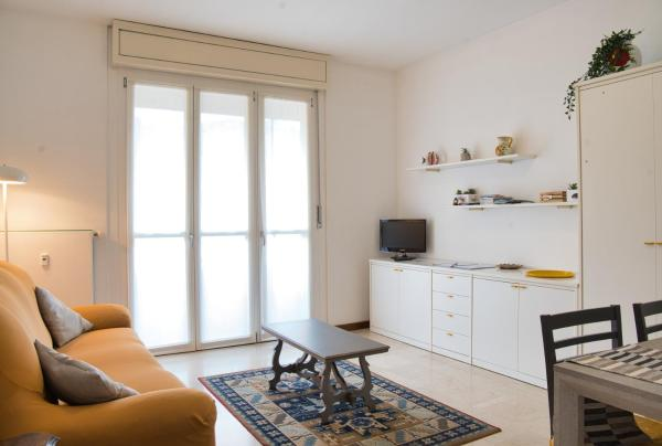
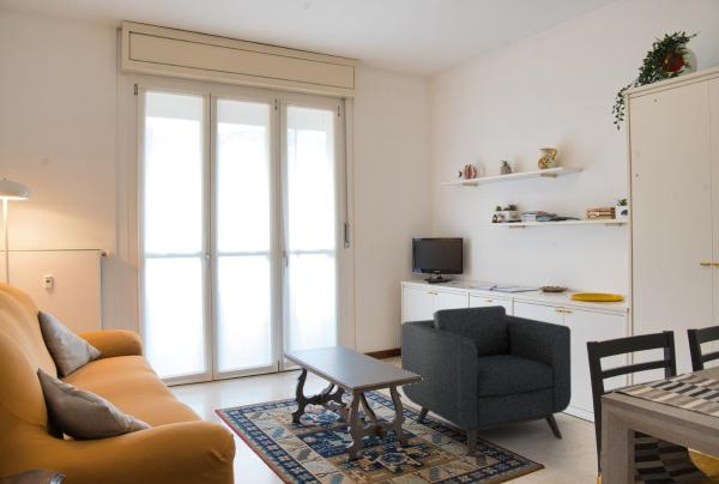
+ armchair (485, 369)
